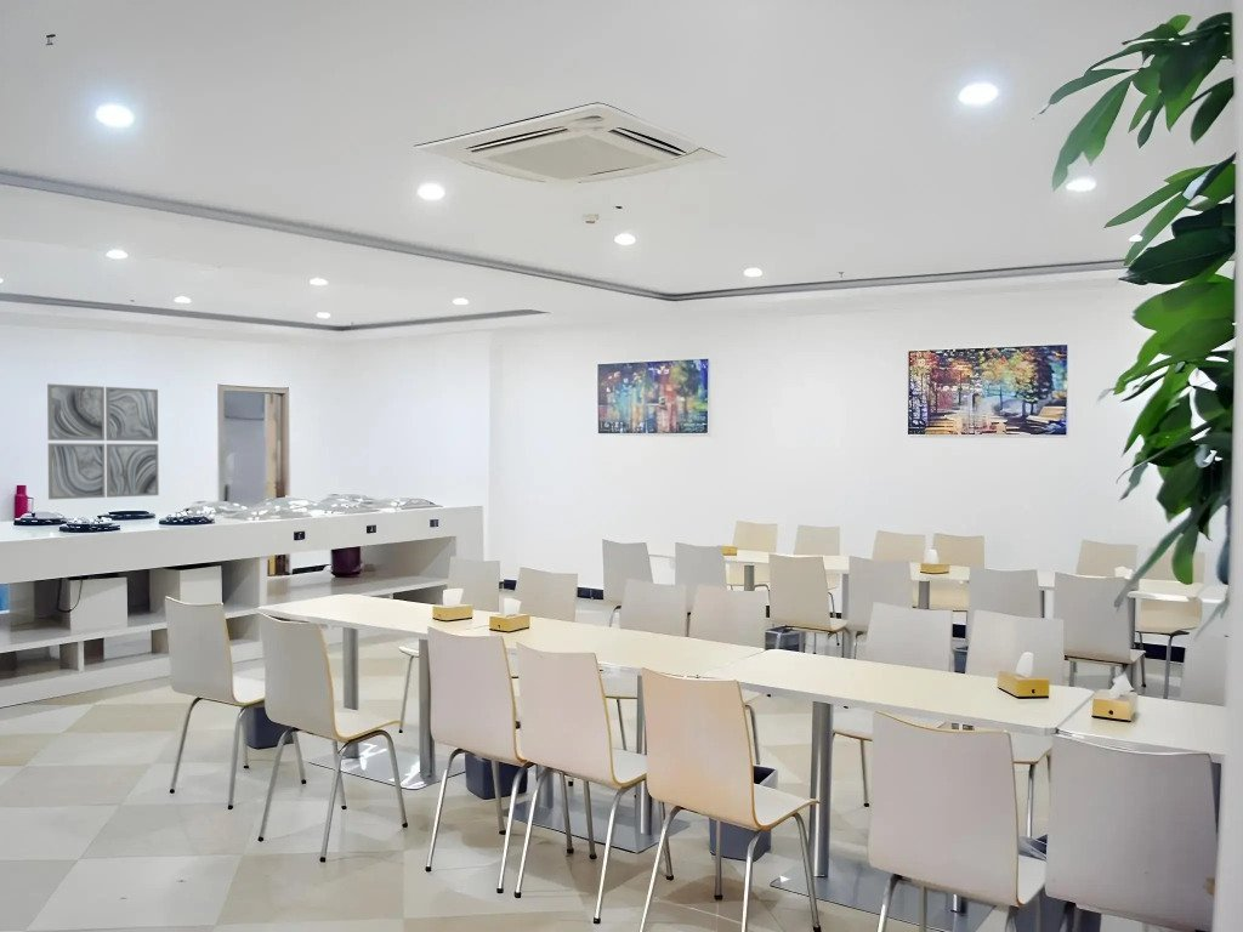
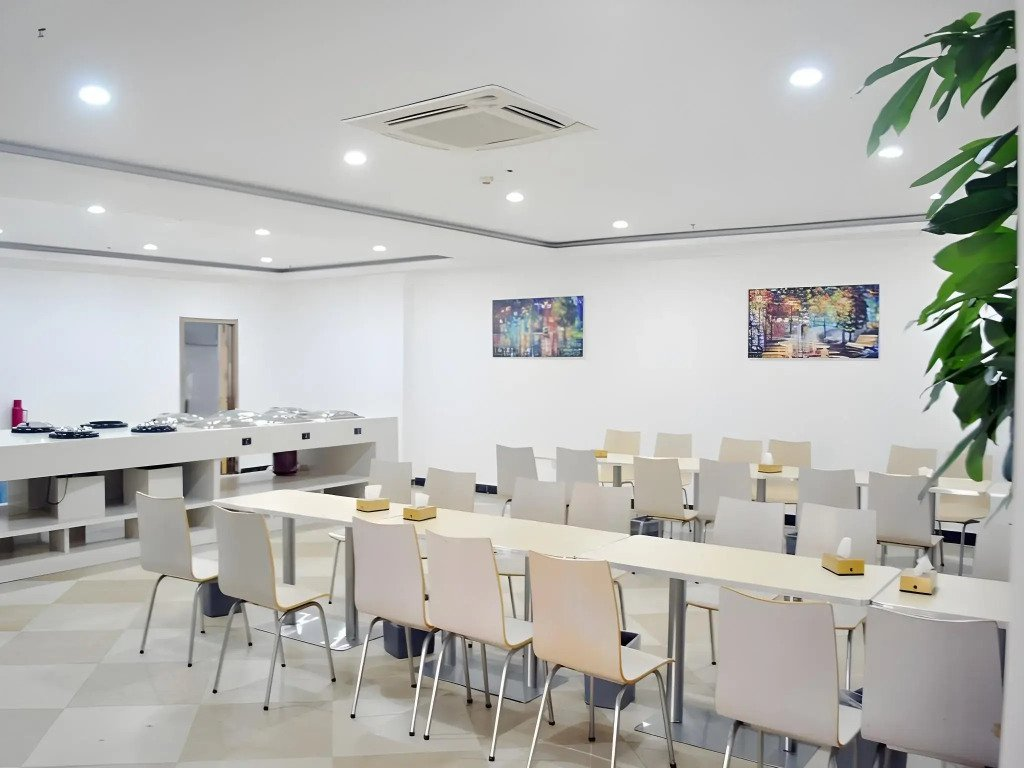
- wall art (103, 439)
